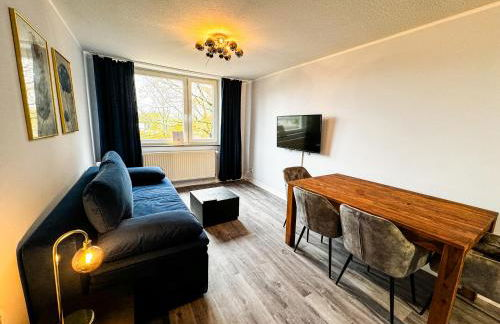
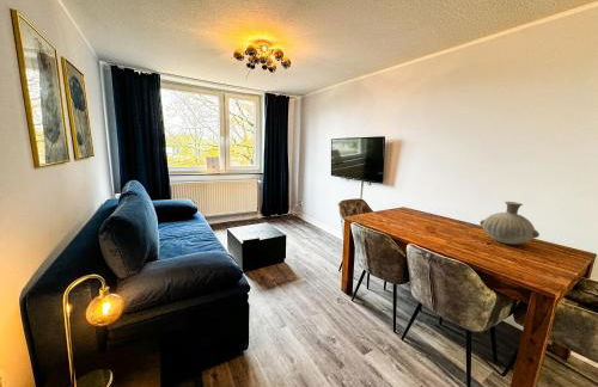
+ vase (508, 222)
